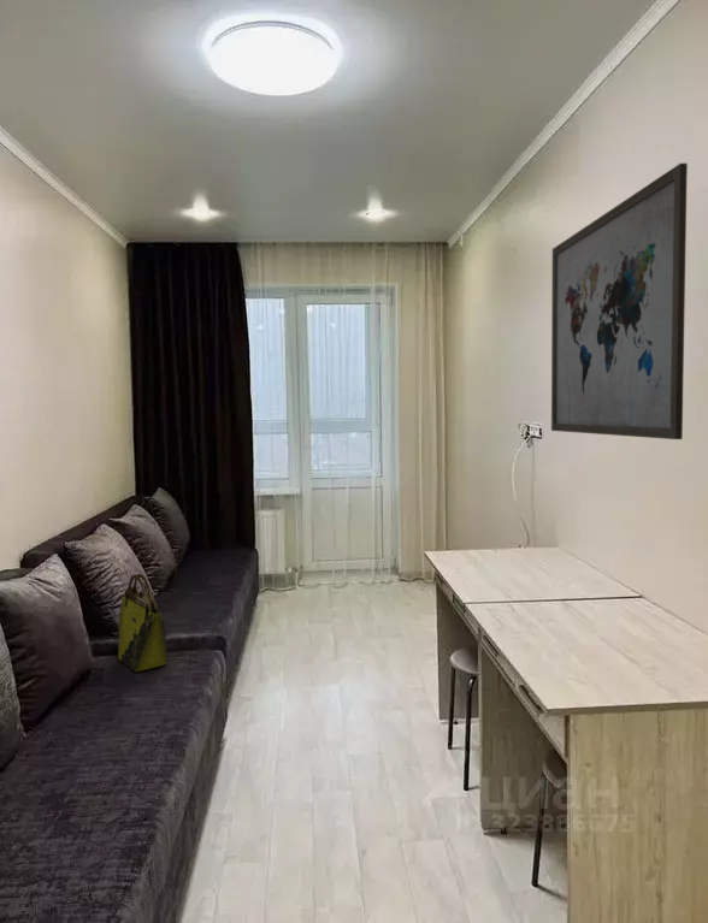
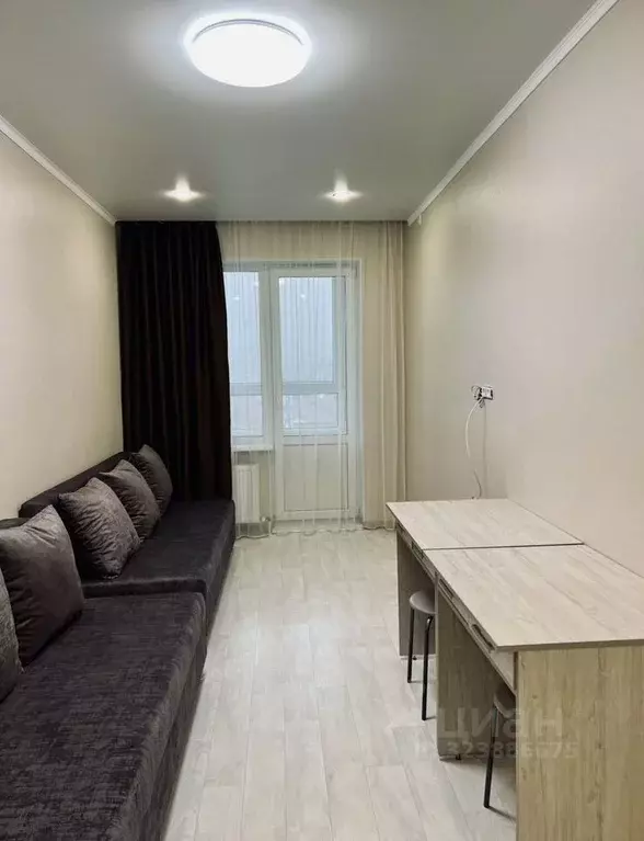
- tote bag (141, 617)
- wall art (604, 325)
